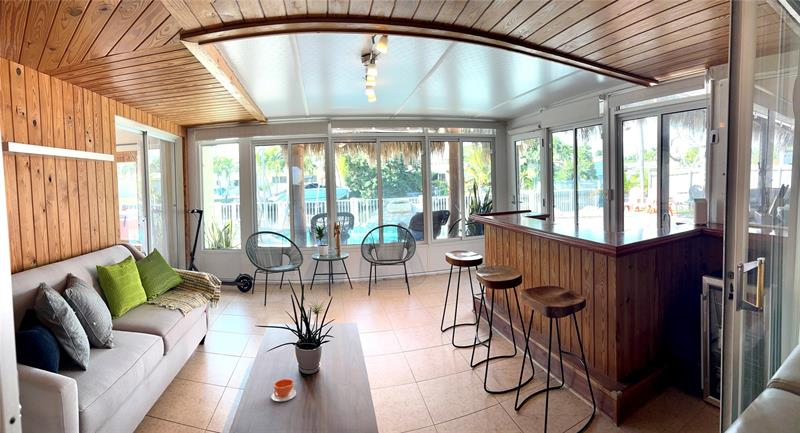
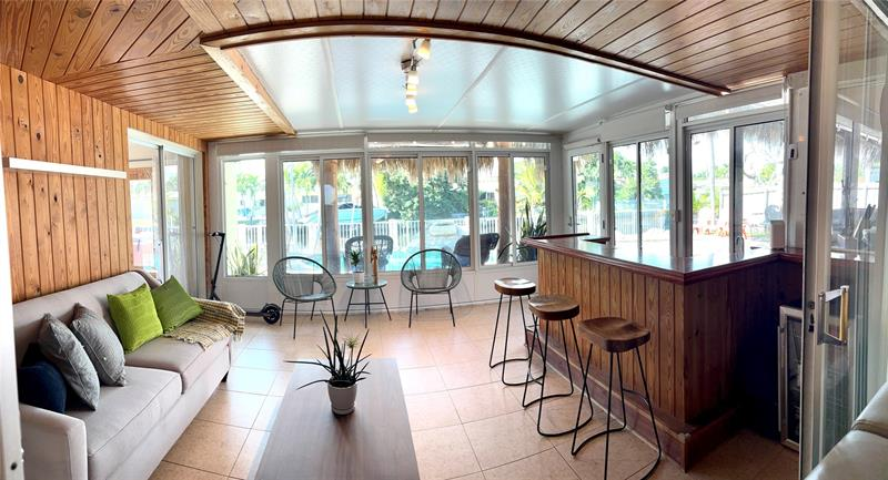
- teacup (283, 389)
